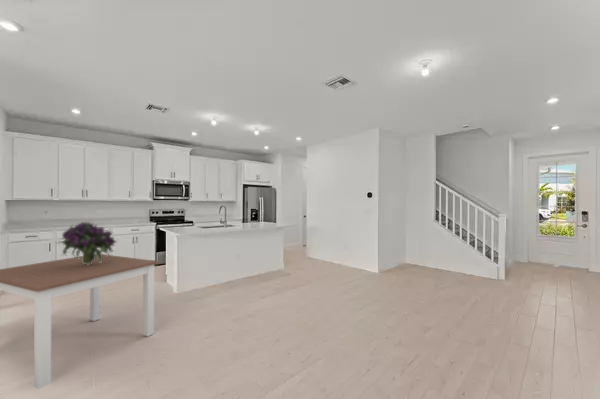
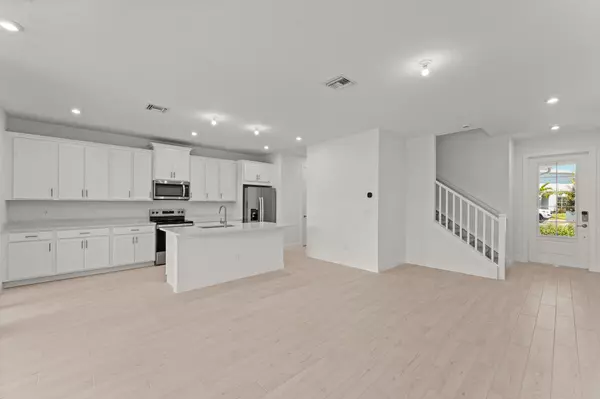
- dining table (69, 293)
- bouquet (87, 243)
